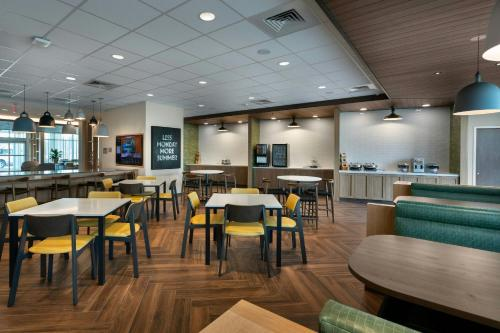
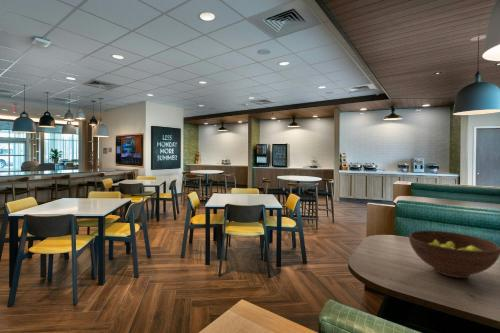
+ fruit bowl (450, 256)
